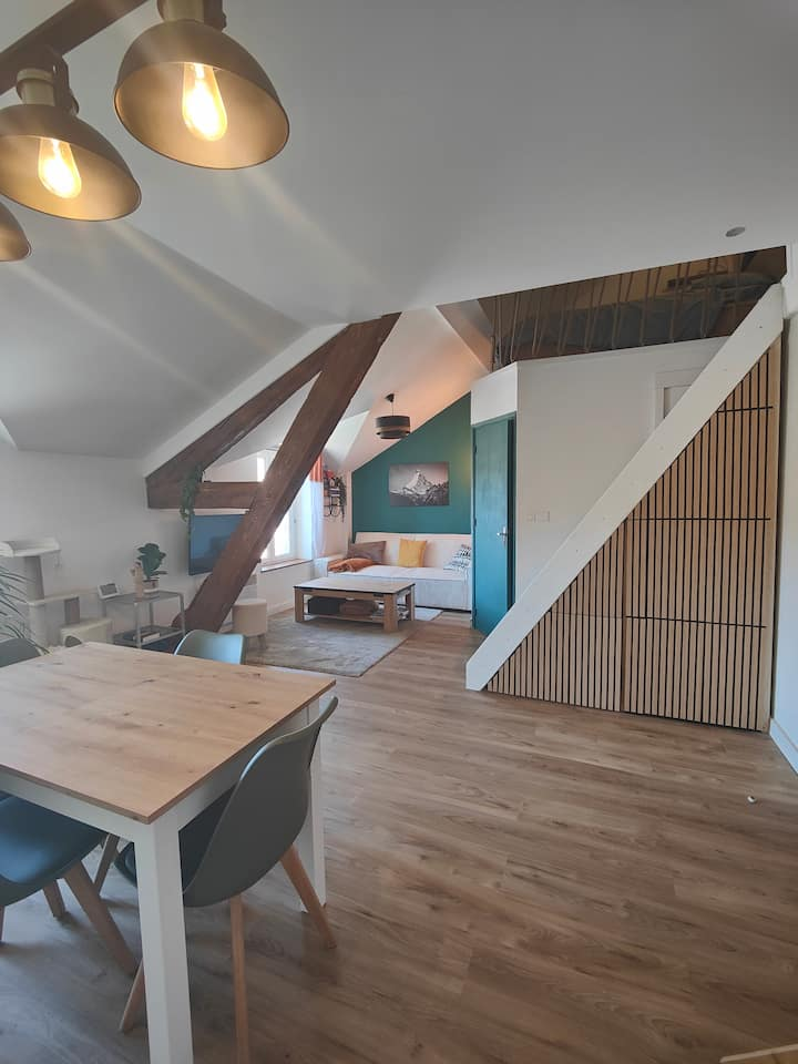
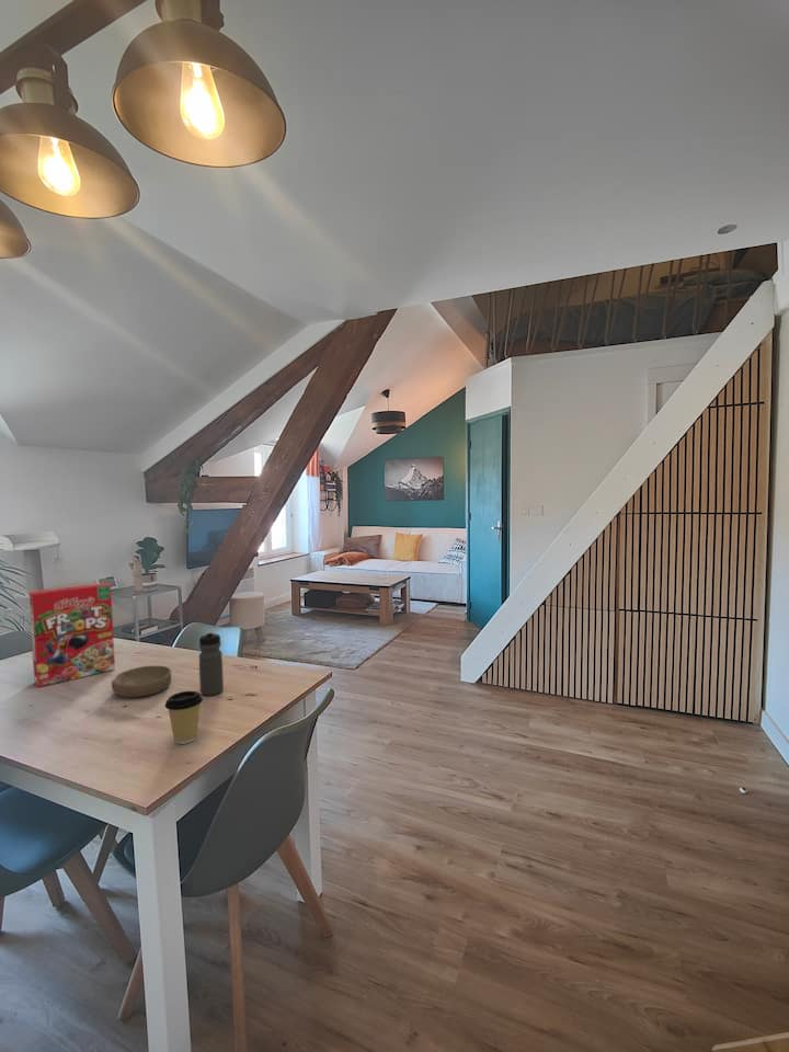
+ water bottle (210, 661)
+ cereal box (73, 631)
+ coffee cup (184, 717)
+ bowl (142, 682)
